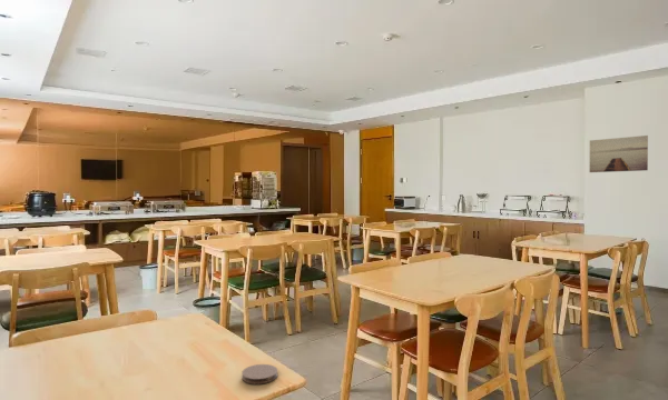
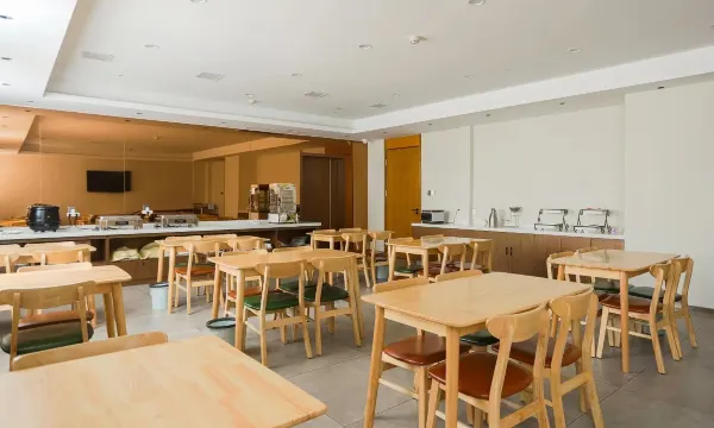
- coaster (259, 373)
- wall art (617, 154)
